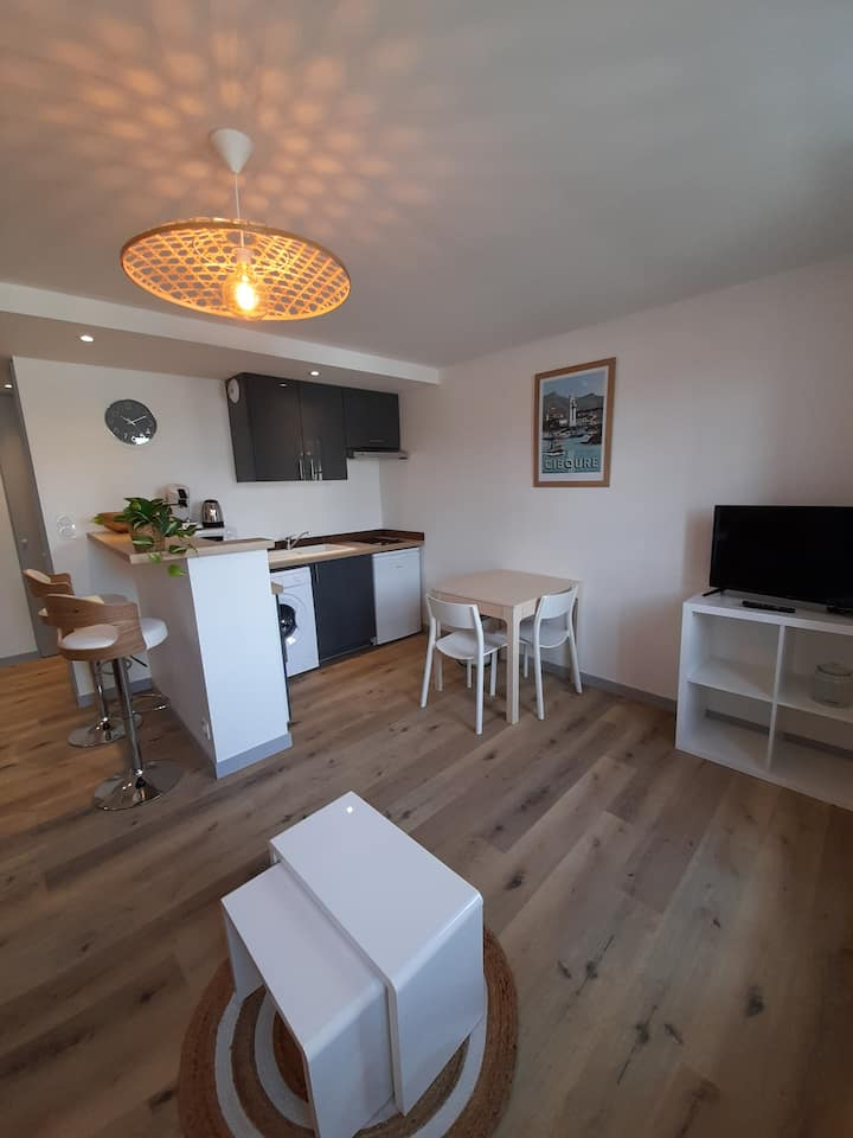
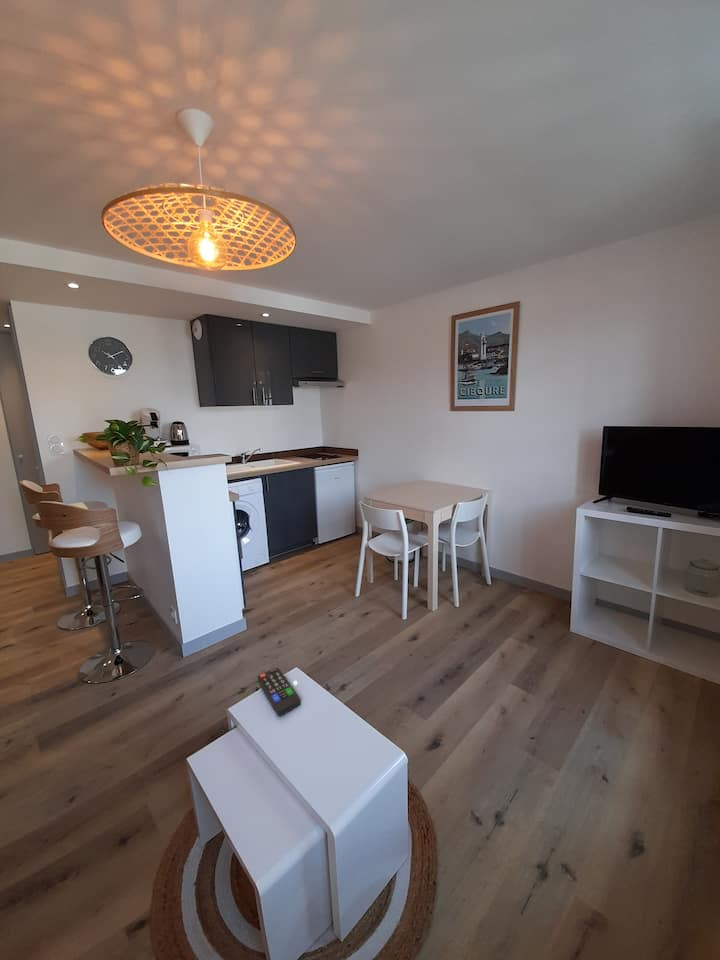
+ remote control (278, 689)
